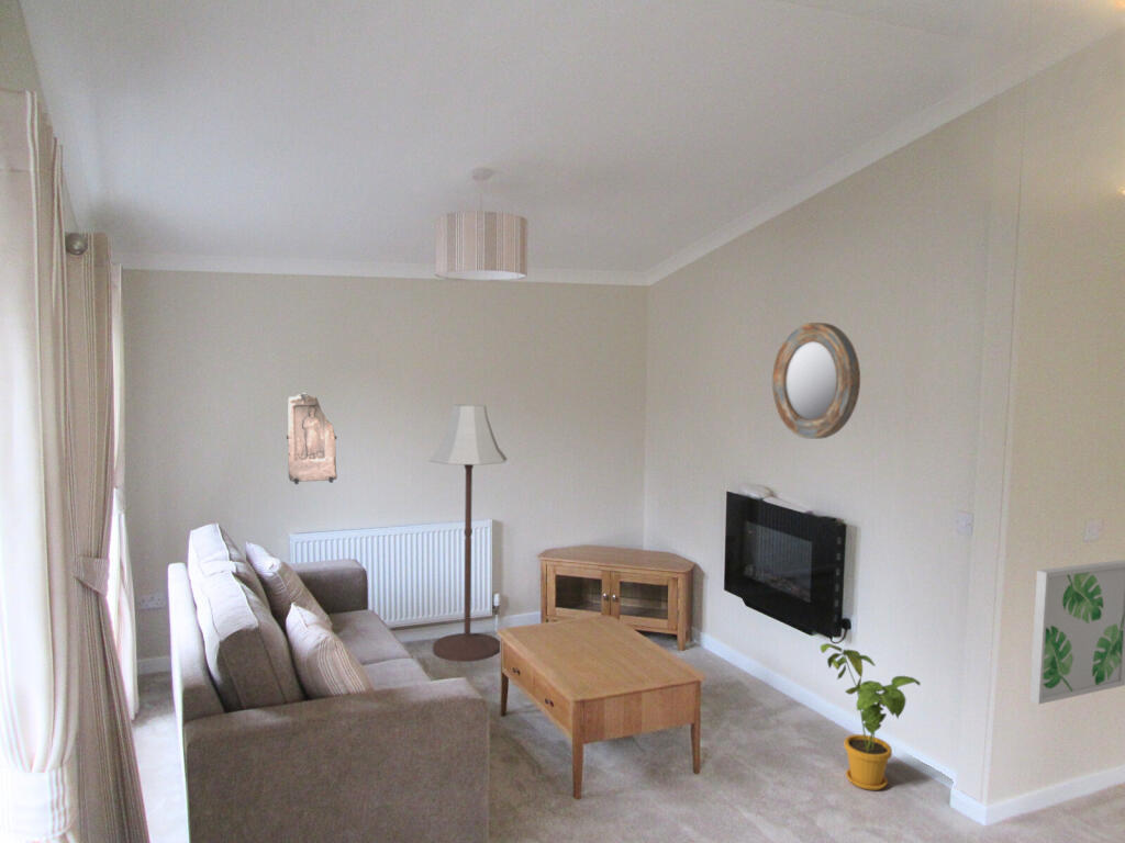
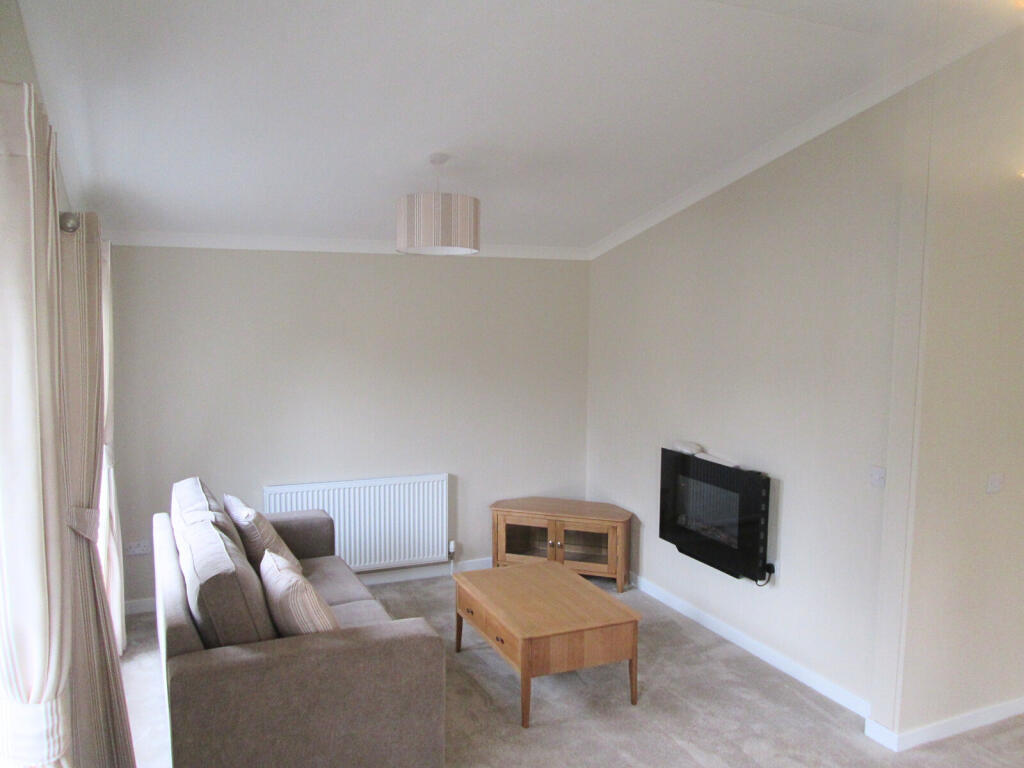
- relief sculpture (312, 438)
- wall art (1082, 629)
- house plant (878, 713)
- home mirror (812, 381)
- floor lamp (468, 528)
